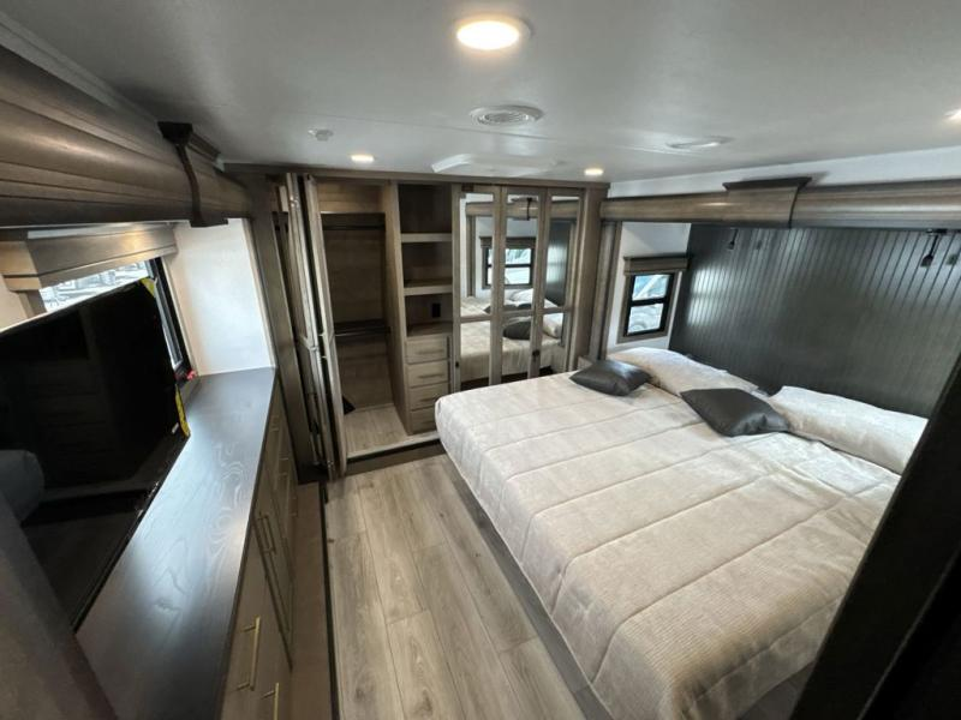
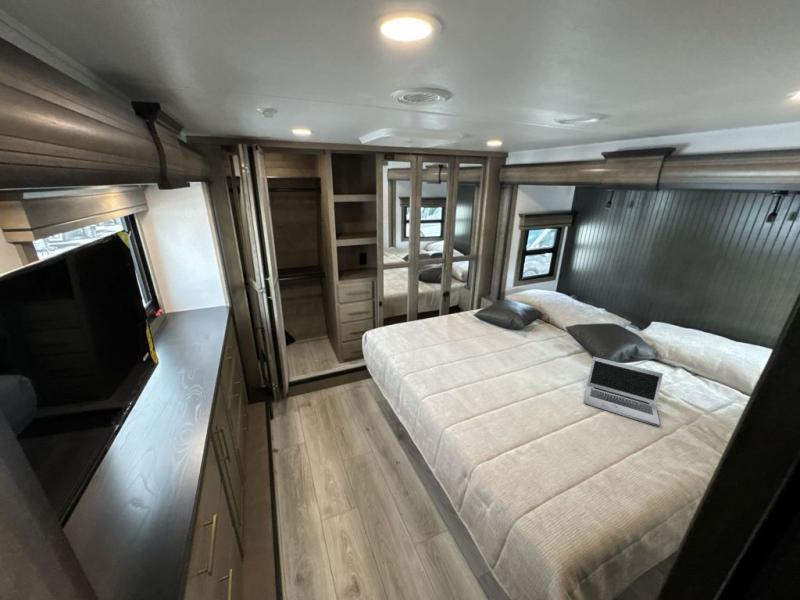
+ laptop (623, 388)
